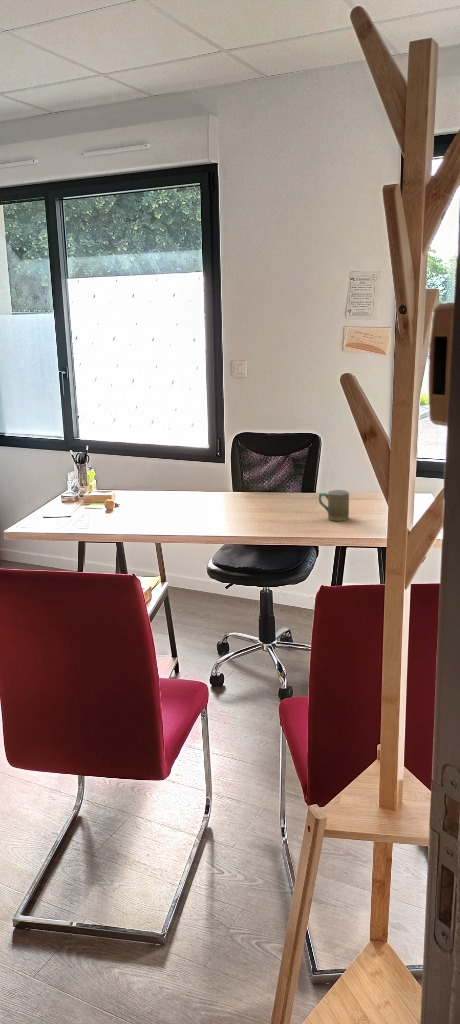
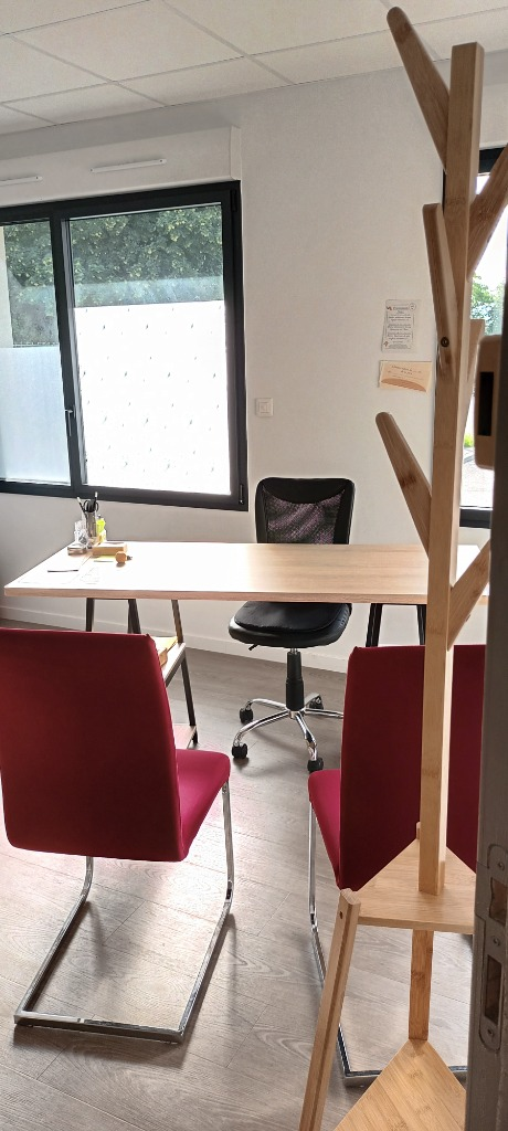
- mug (333, 505)
